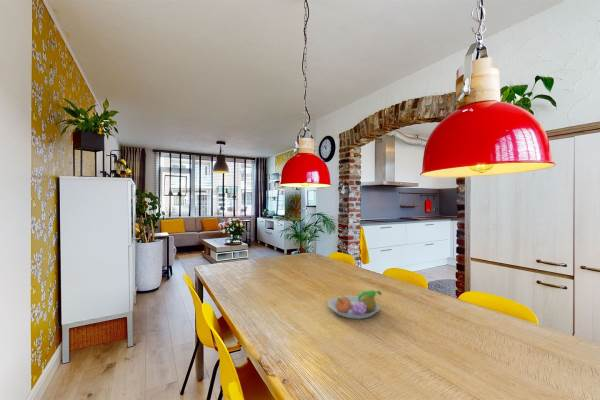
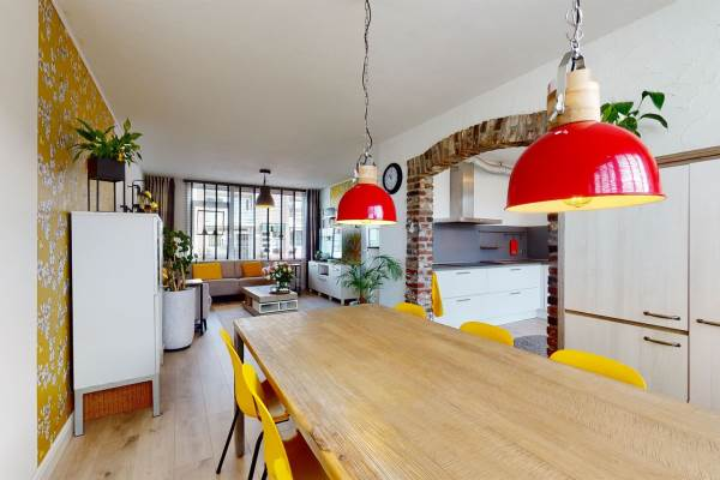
- fruit bowl (355, 299)
